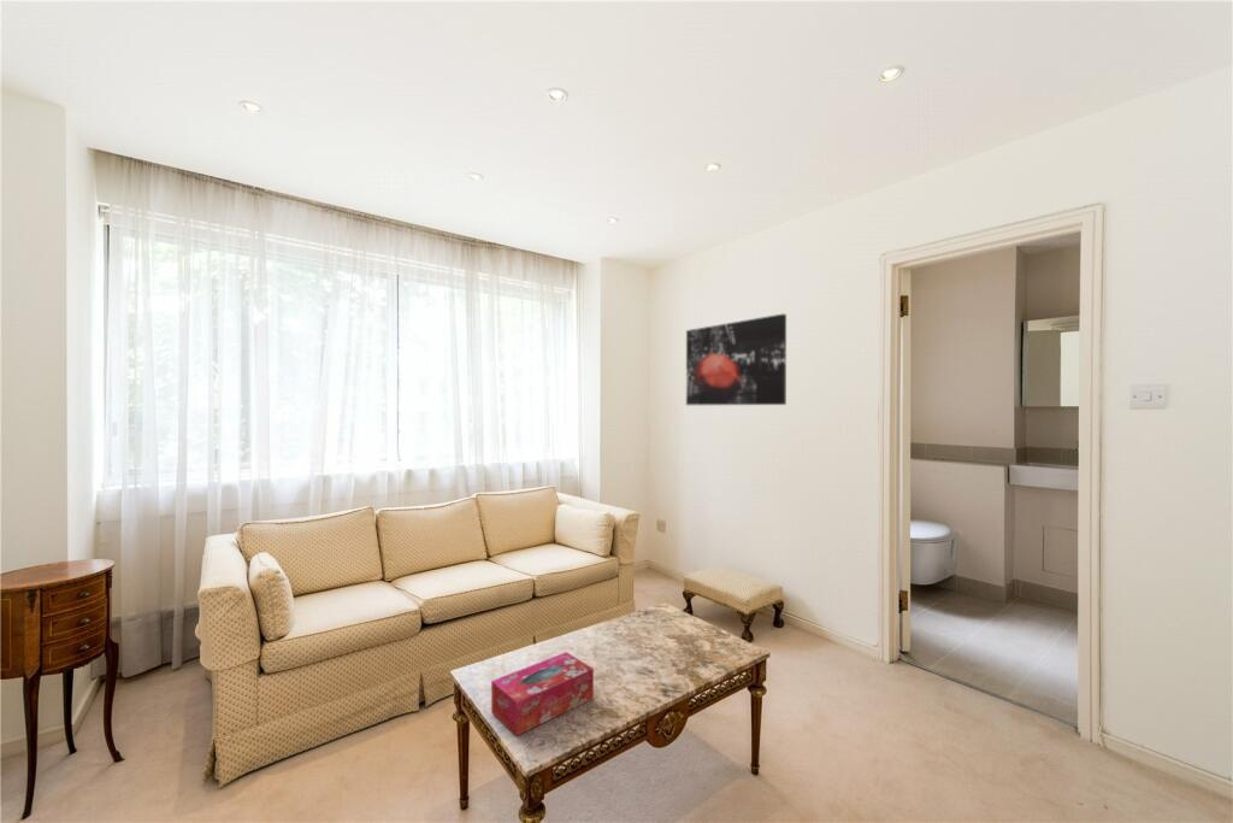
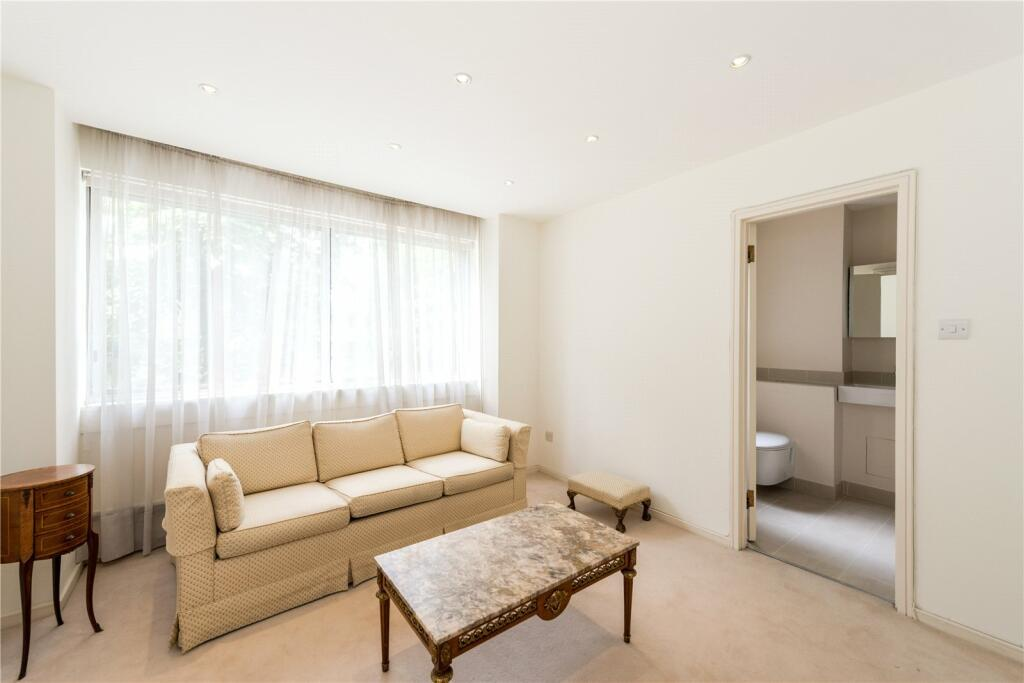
- wall art (731, 364)
- tissue box (543, 689)
